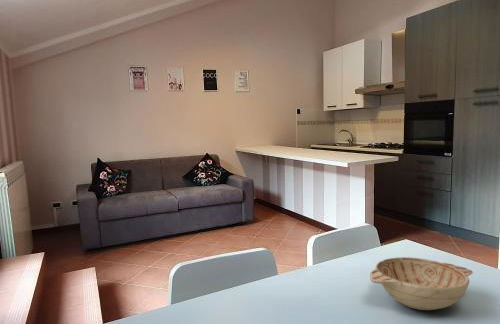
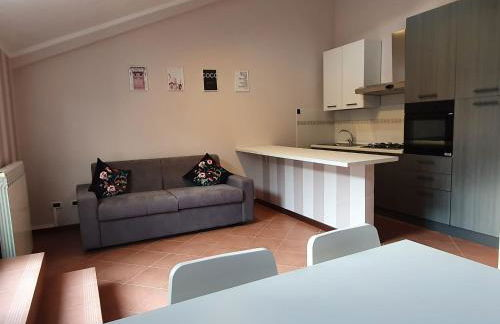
- decorative bowl (419, 285)
